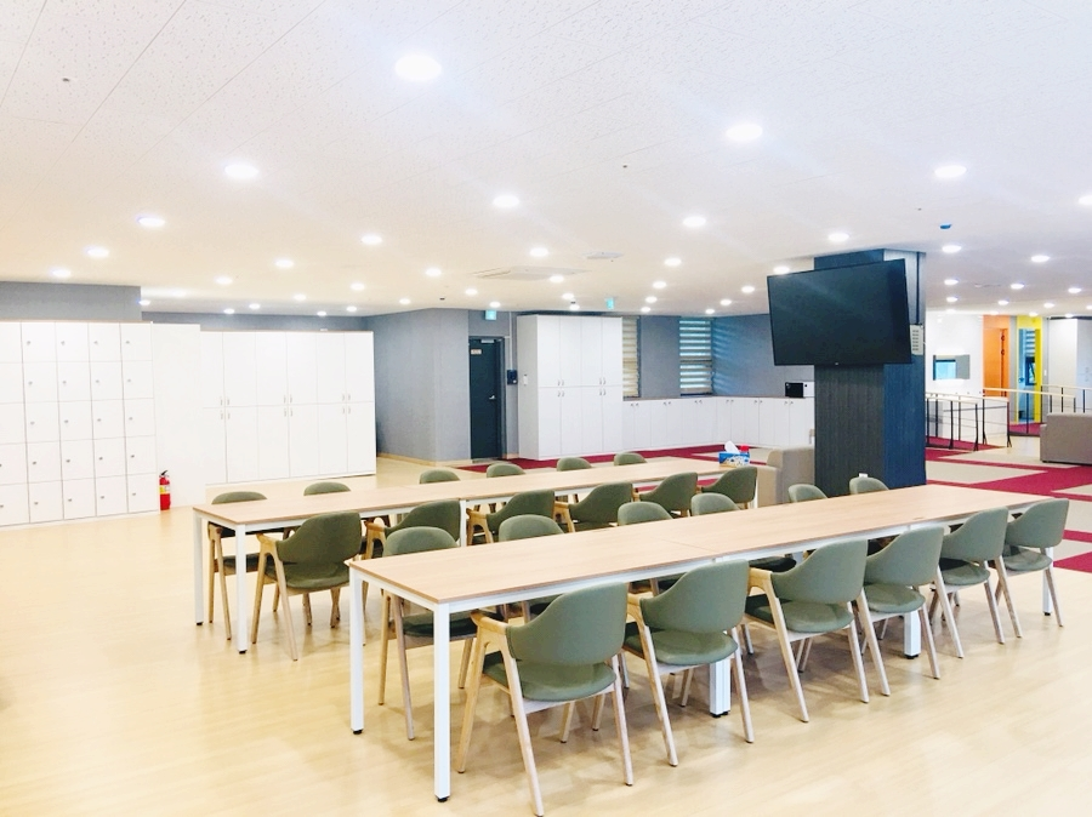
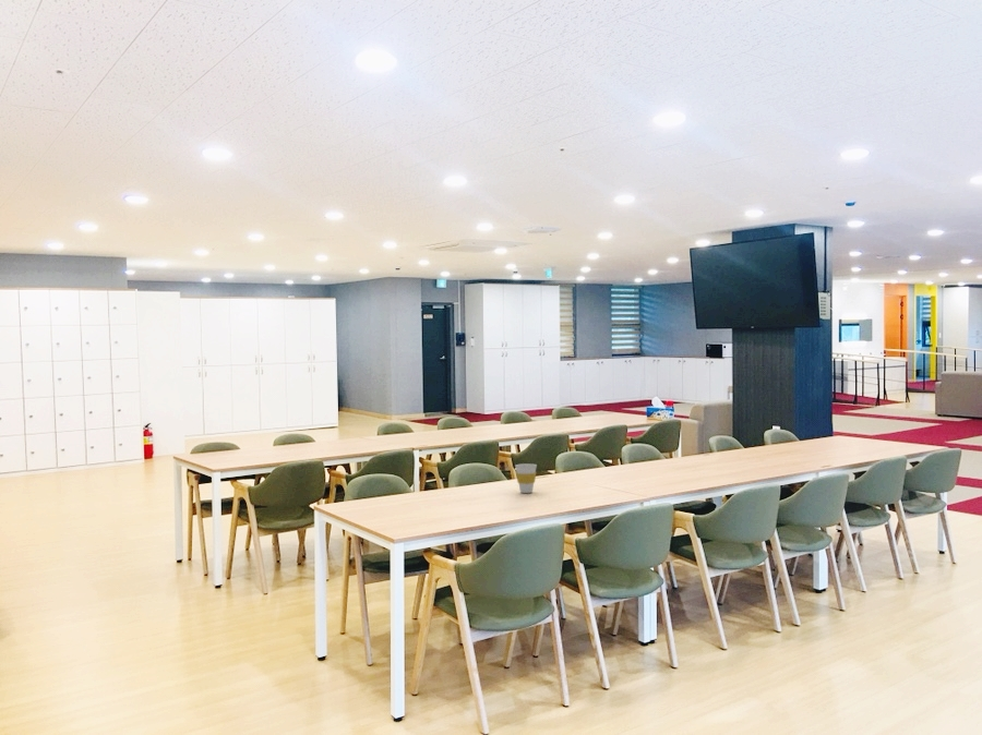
+ cup (526, 479)
